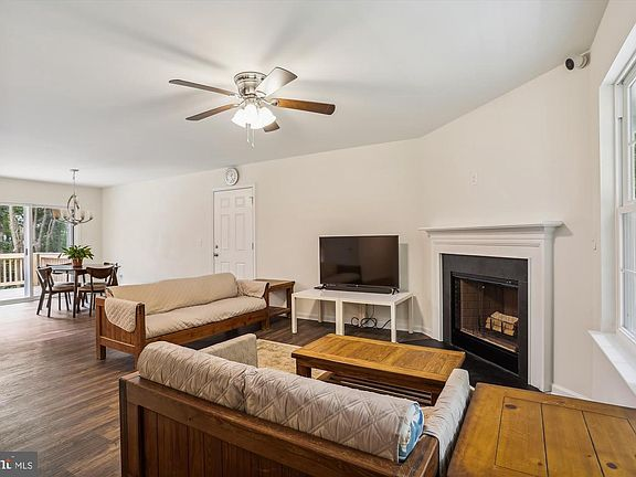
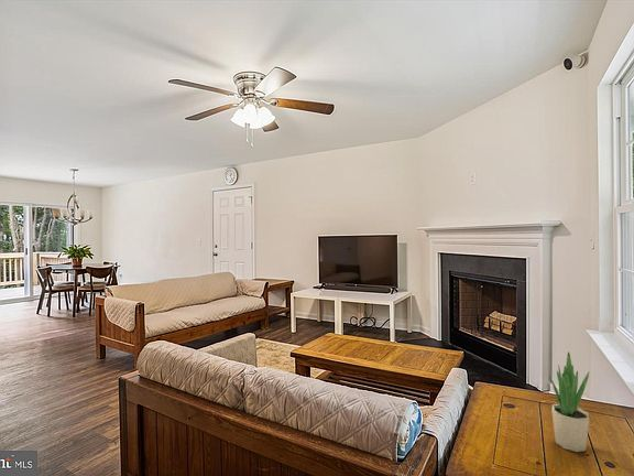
+ potted plant (568, 398)
